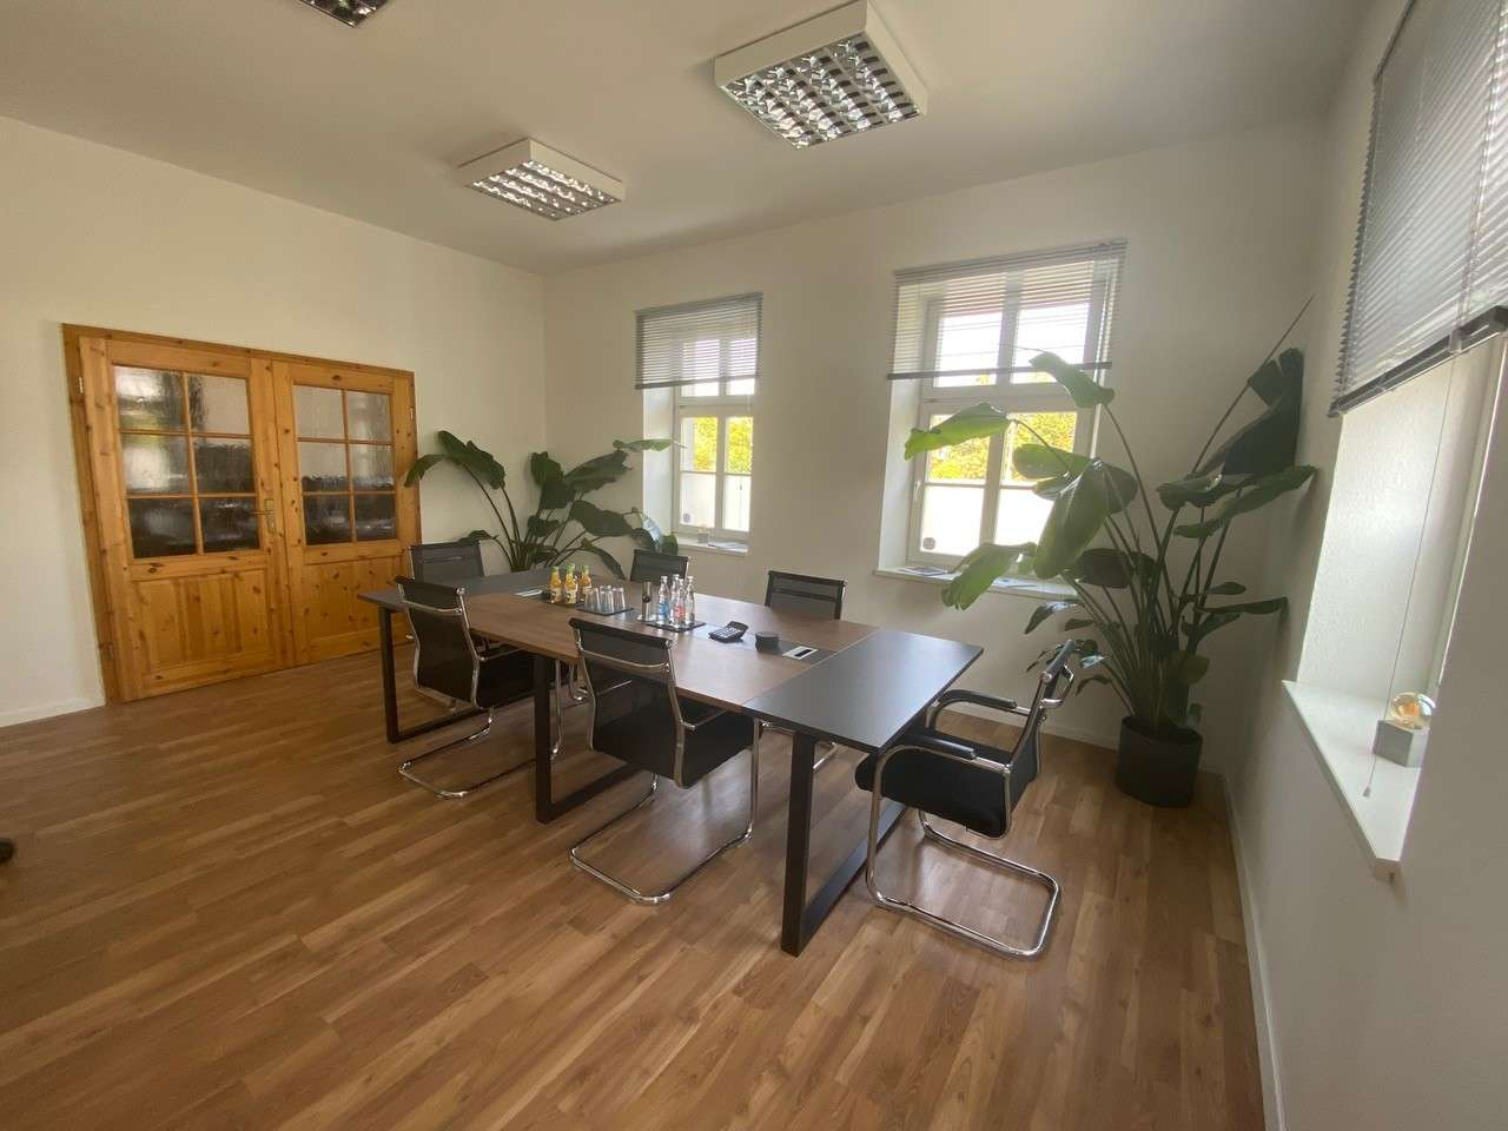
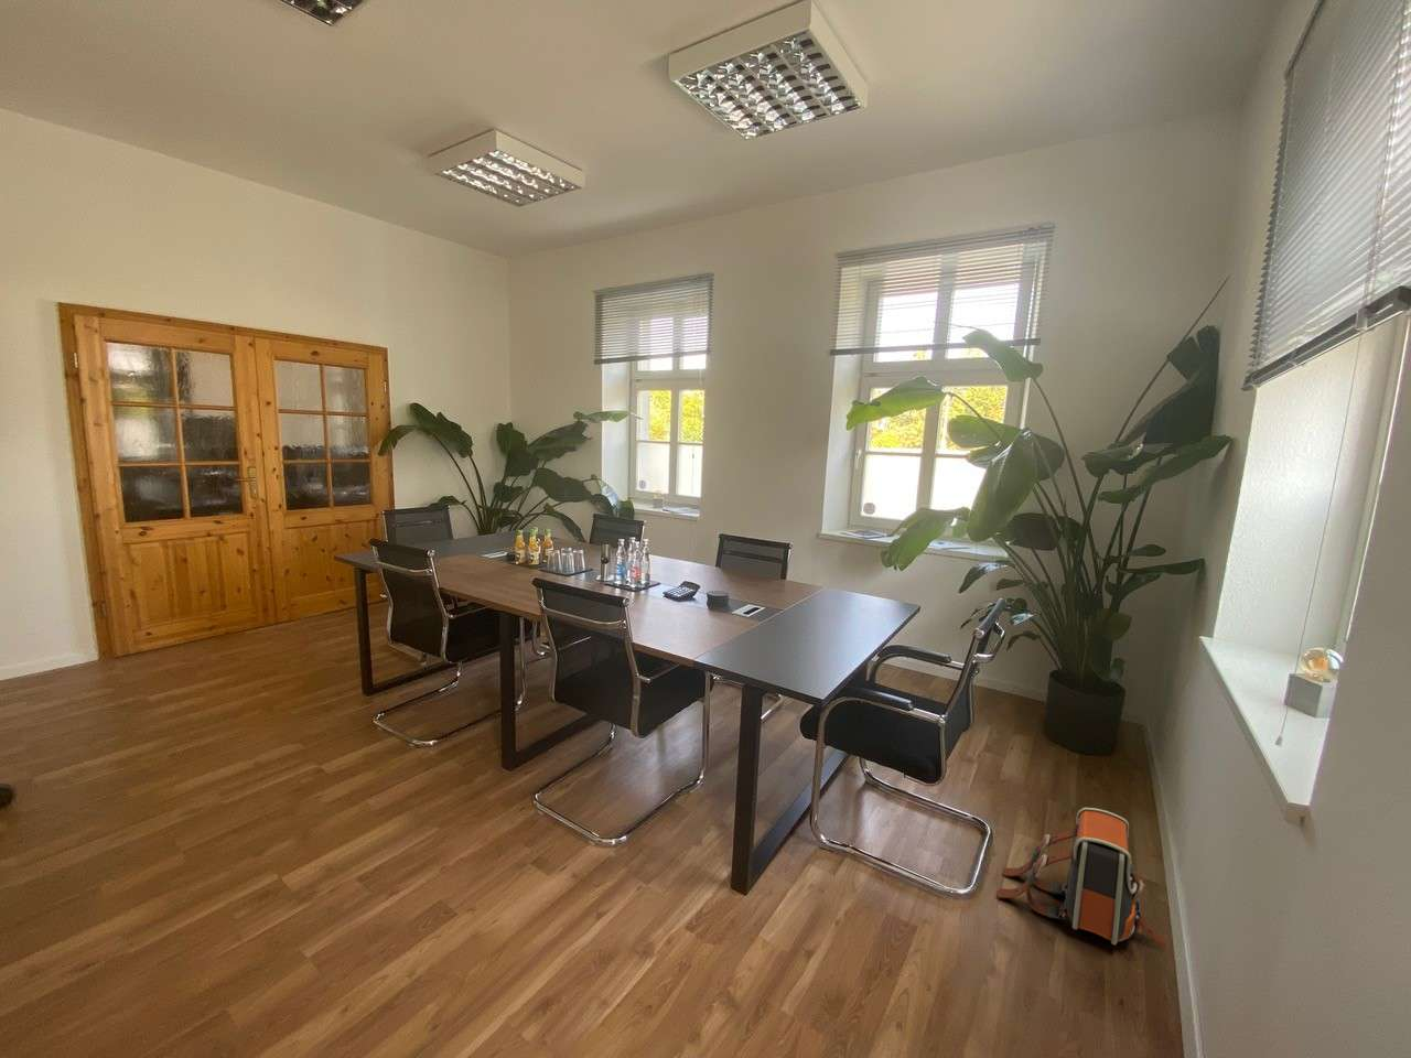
+ backpack (1083, 867)
